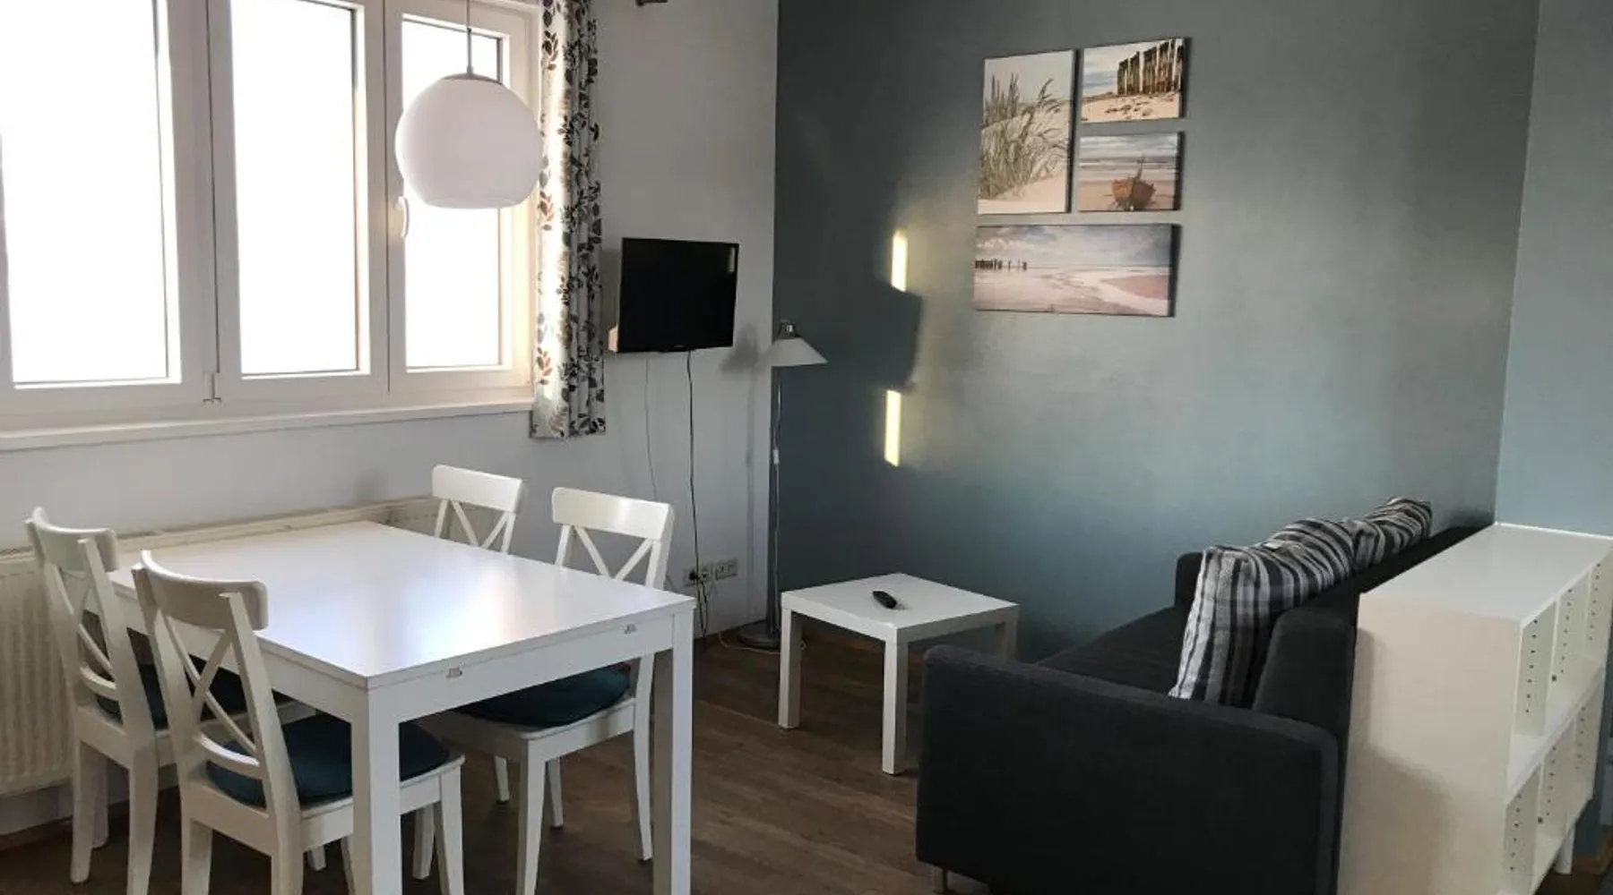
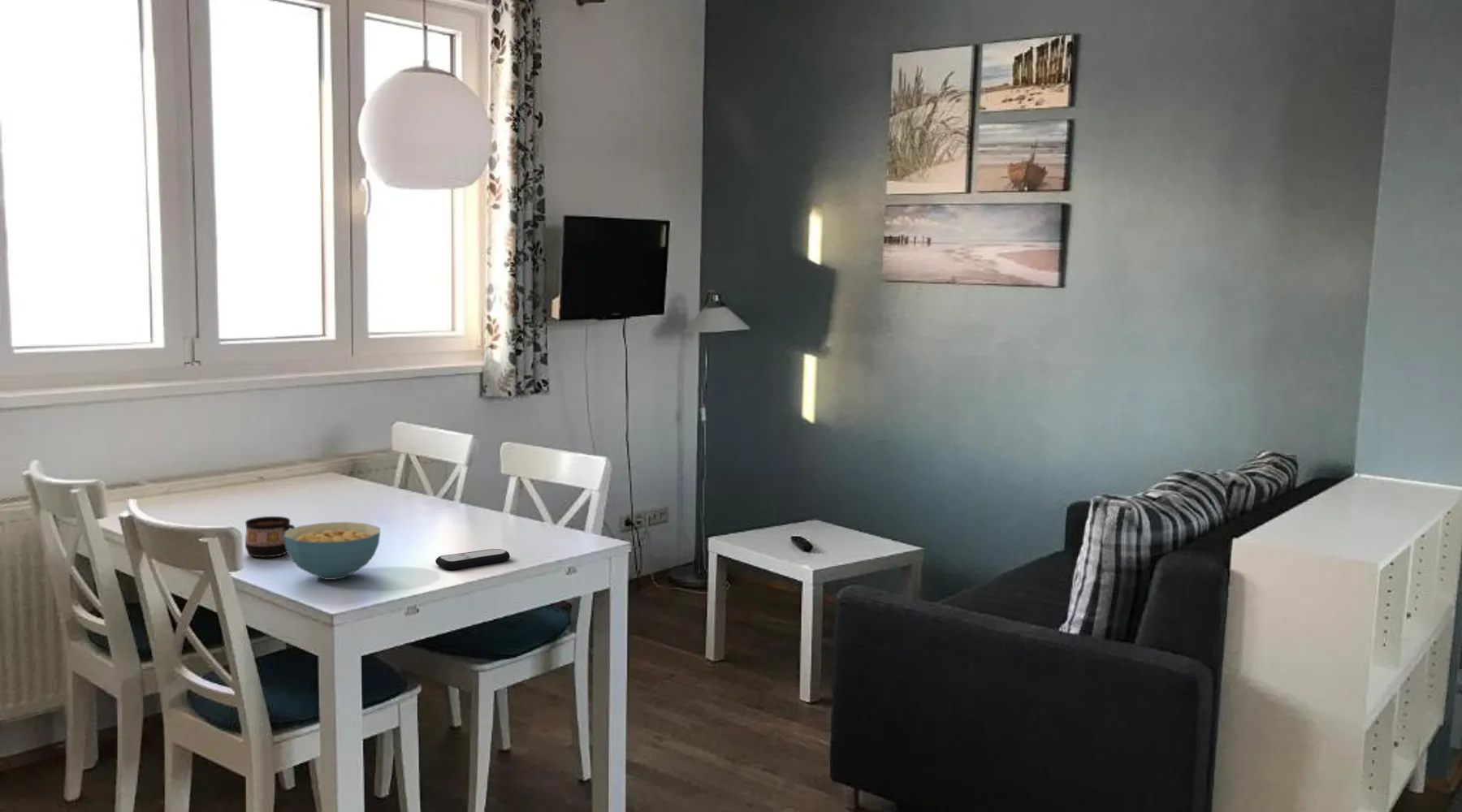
+ cup (269, 538)
+ cereal bowl (333, 554)
+ remote control (474, 558)
